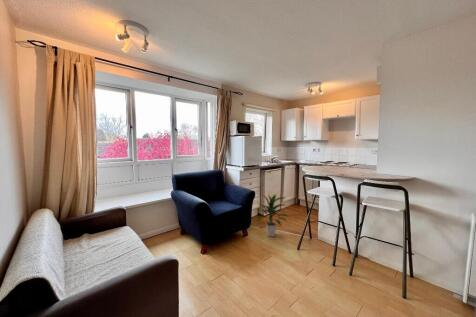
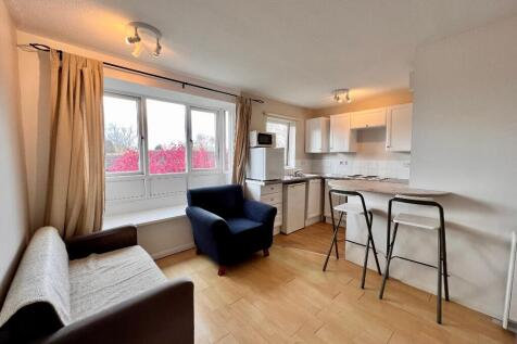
- indoor plant (271, 213)
